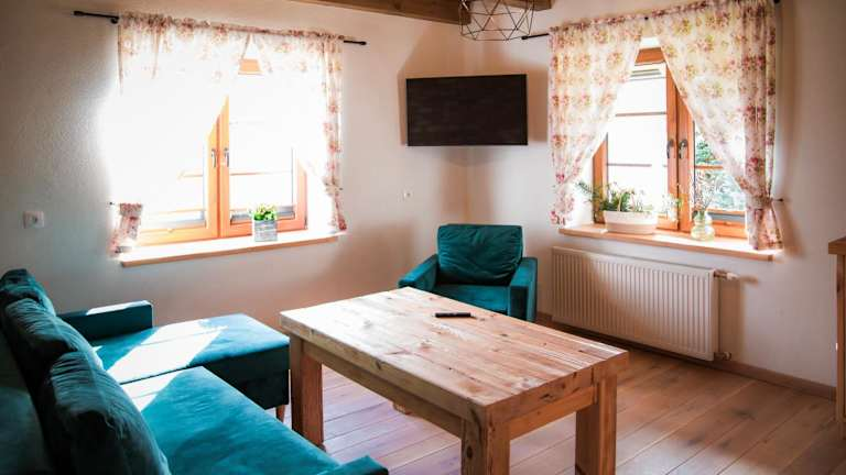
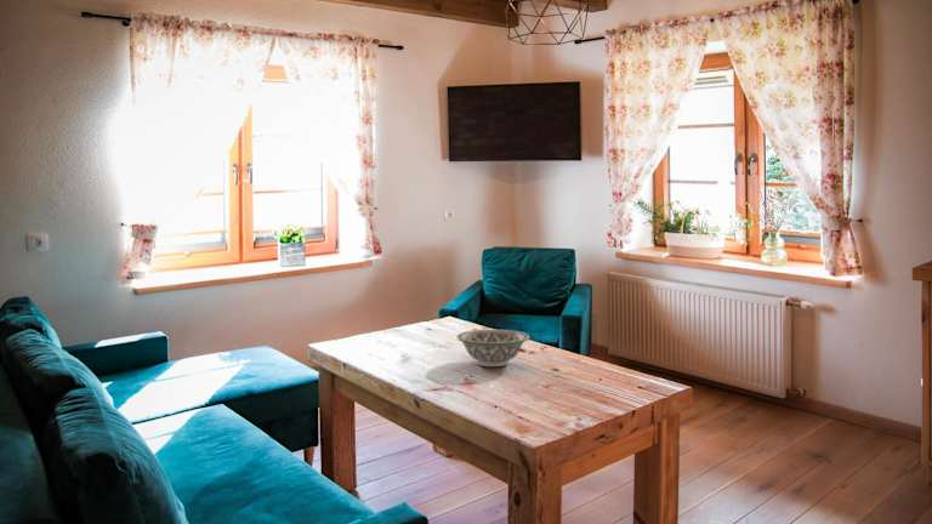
+ decorative bowl (493, 348)
